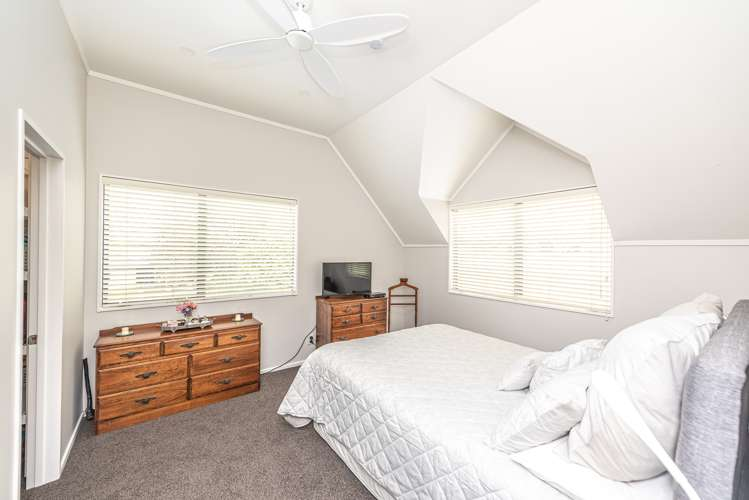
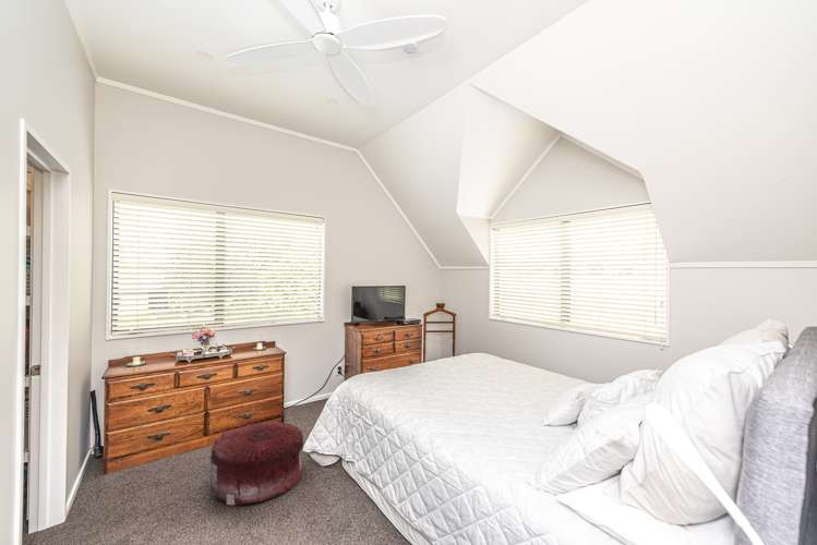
+ pouf (259, 455)
